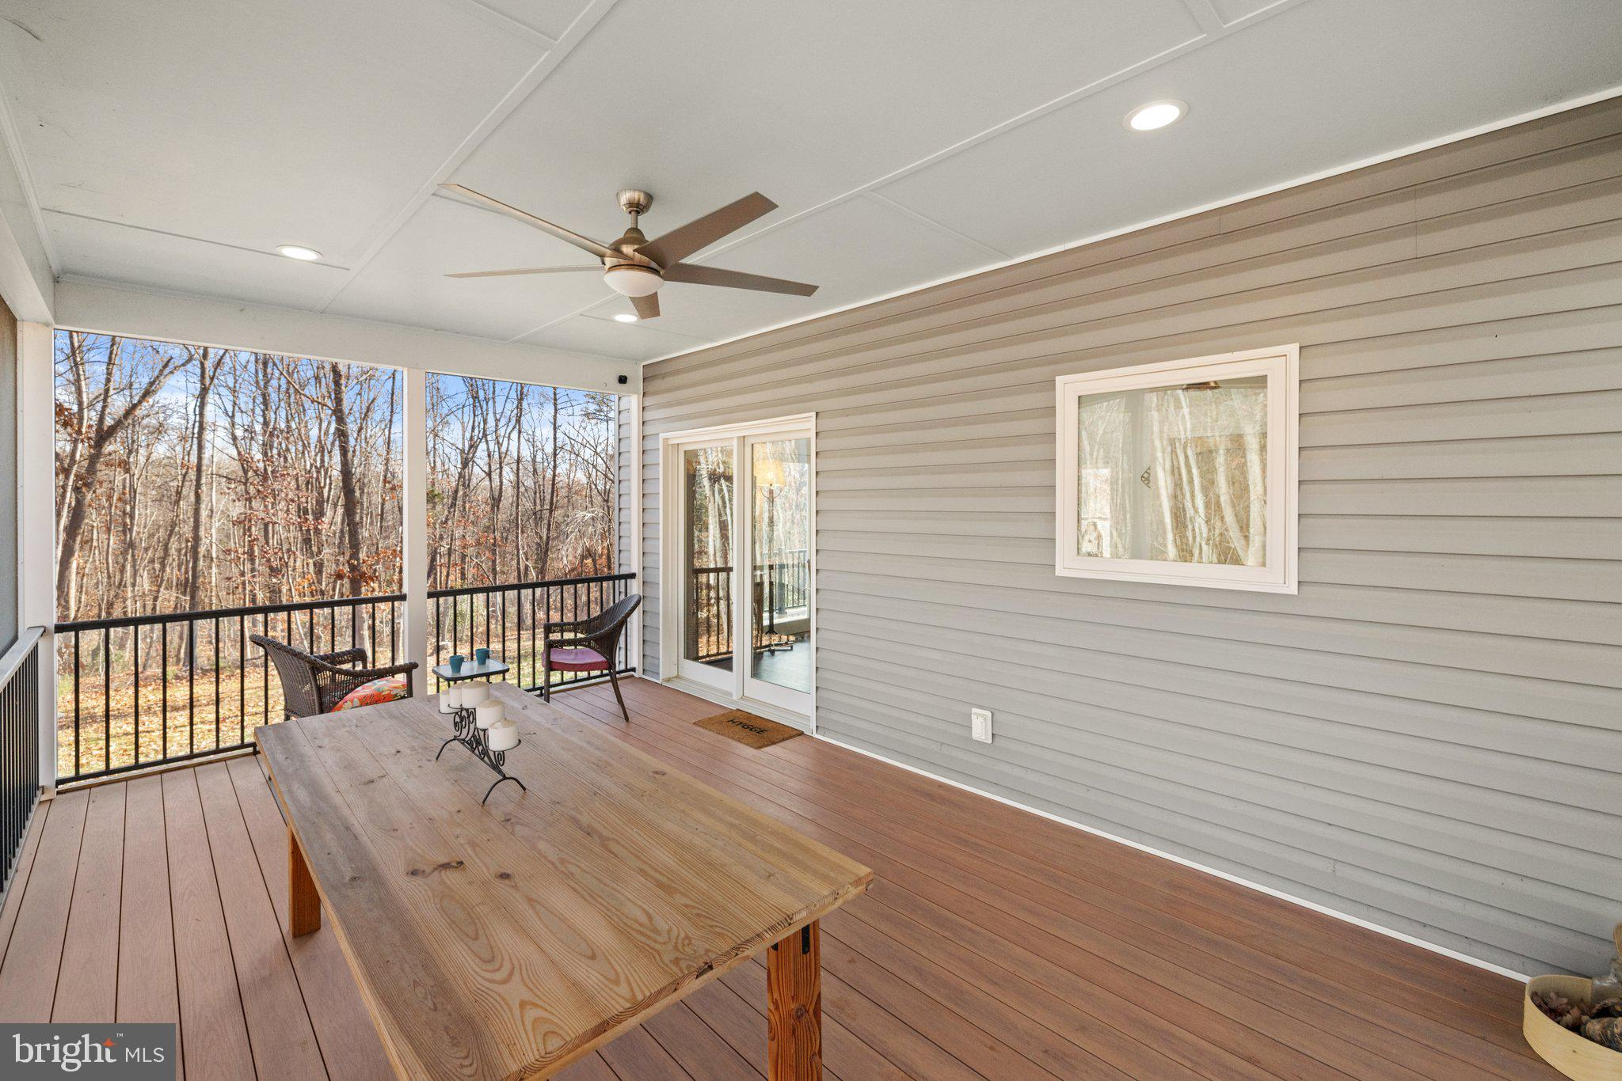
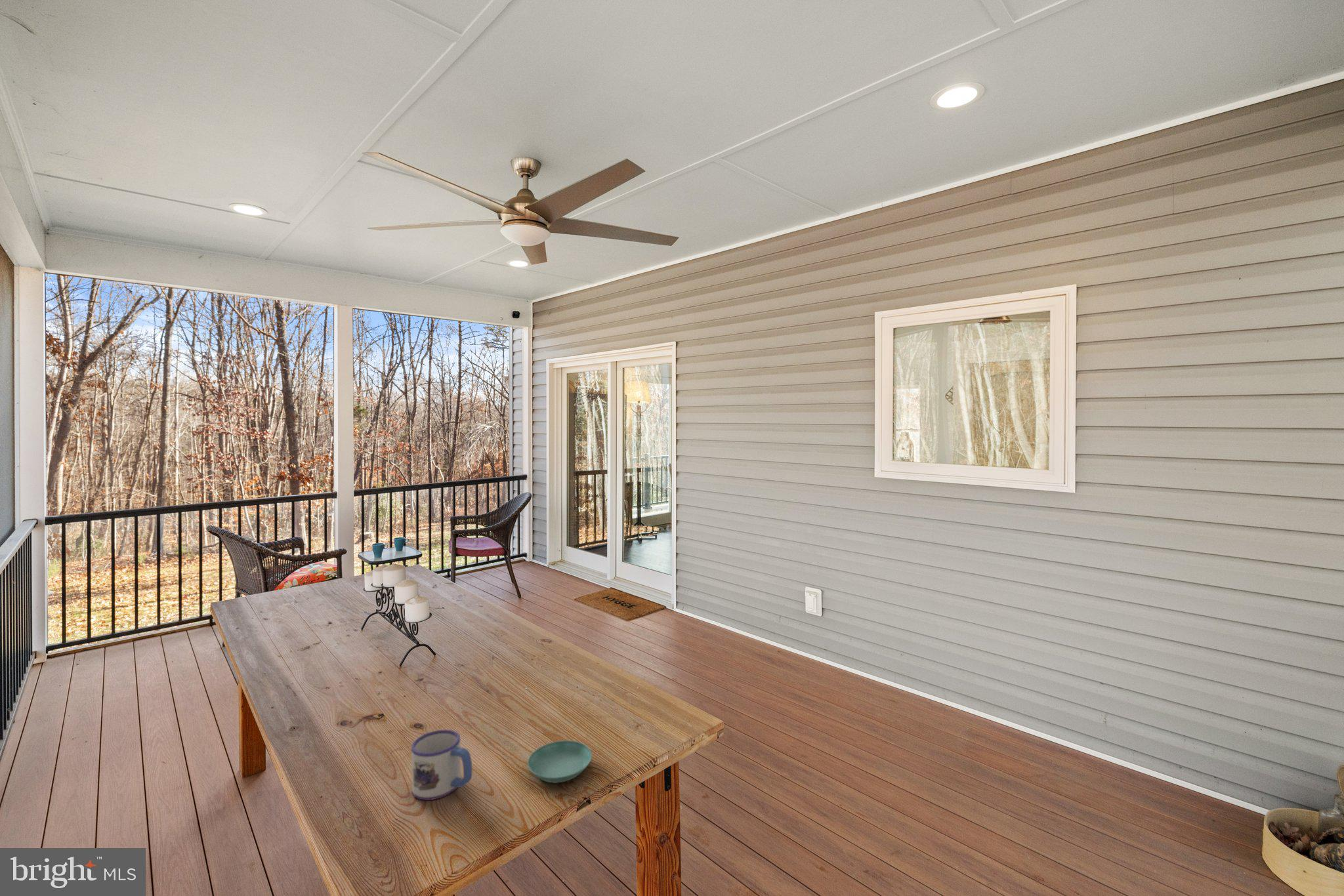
+ saucer (560, 763)
+ mug (444, 765)
